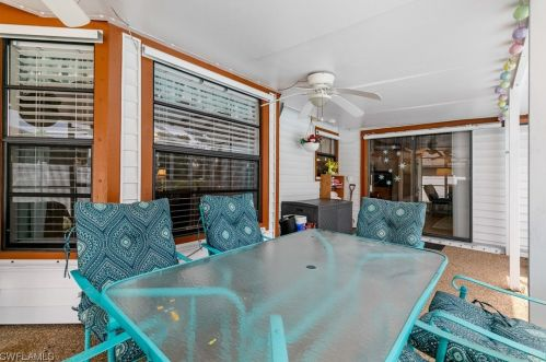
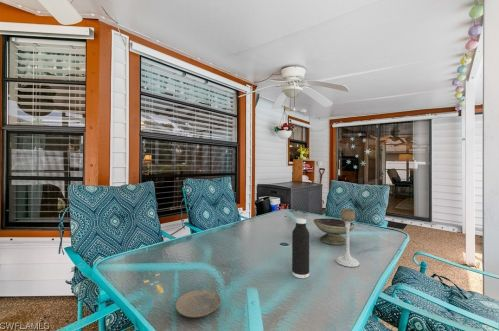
+ plate (198, 304)
+ water bottle (300, 246)
+ decorative bowl (333, 230)
+ candle holder (347, 236)
